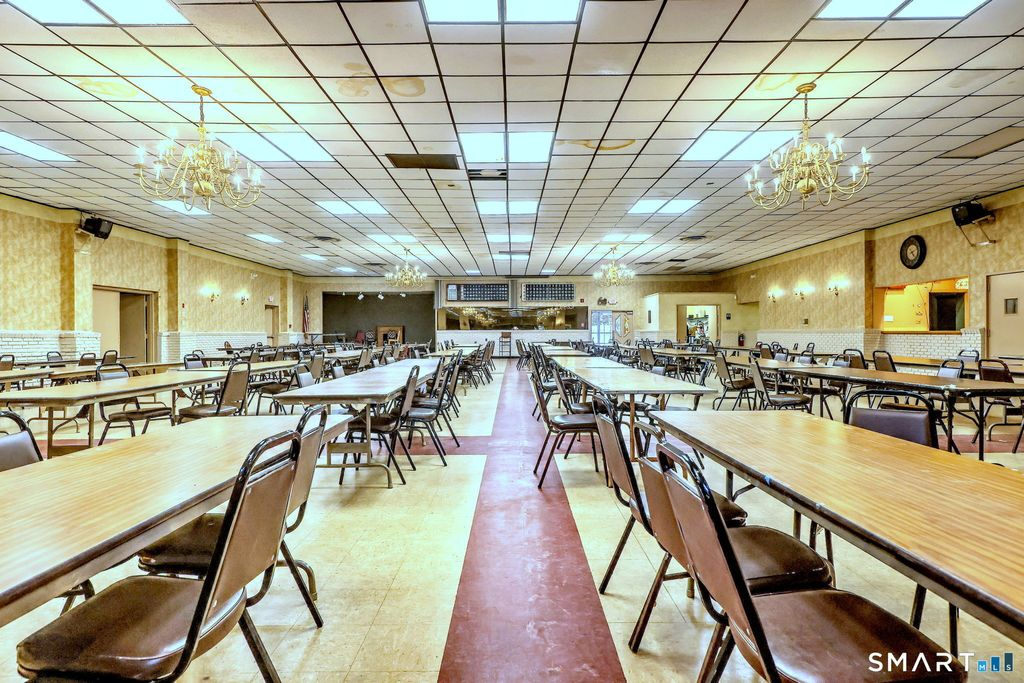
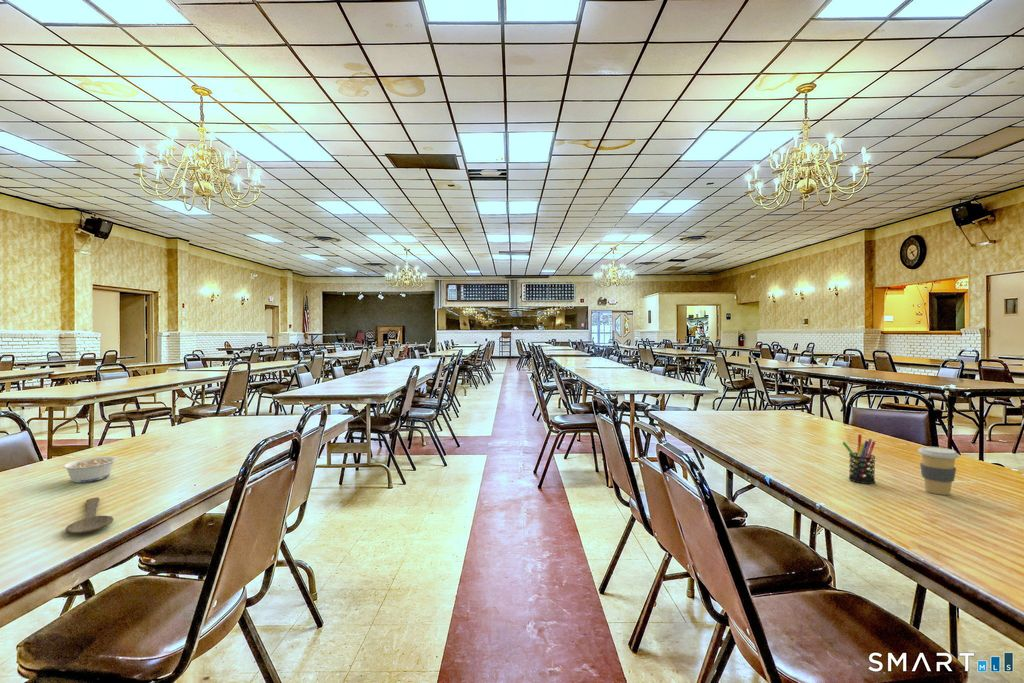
+ coffee cup (937, 470)
+ legume (90, 468)
+ wooden spoon (91, 512)
+ pen holder (858, 457)
